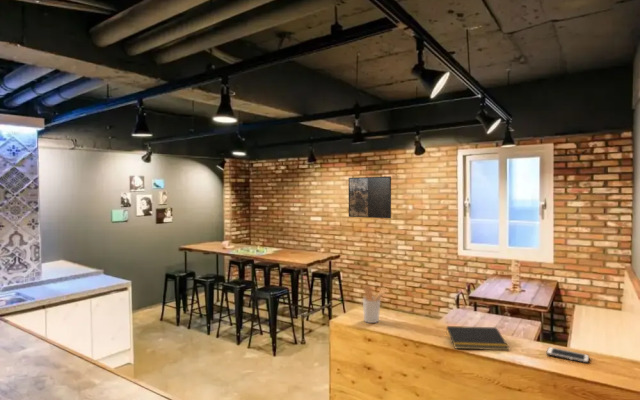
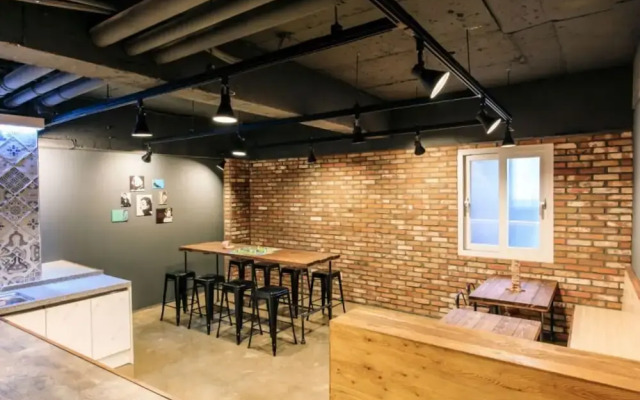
- notepad (476, 337)
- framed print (369, 197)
- utensil holder (375, 303)
- cell phone (567, 354)
